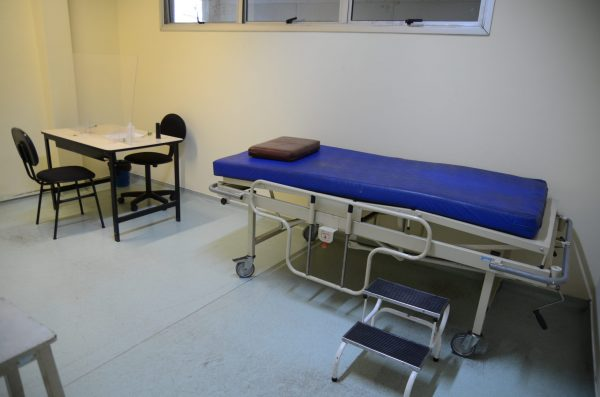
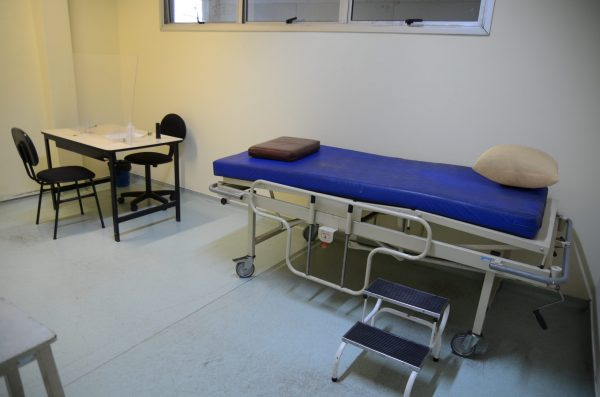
+ pillow (517, 165)
